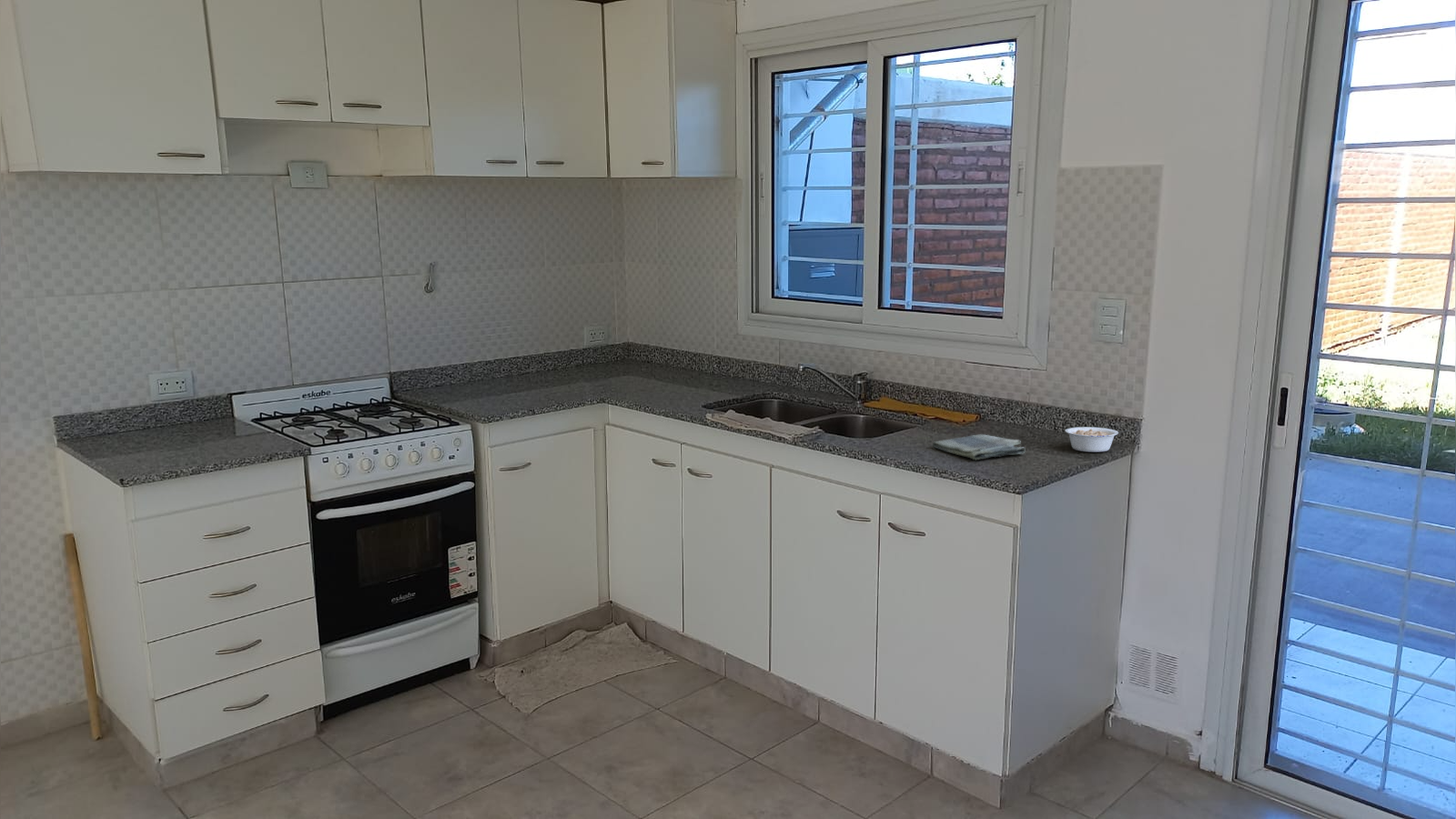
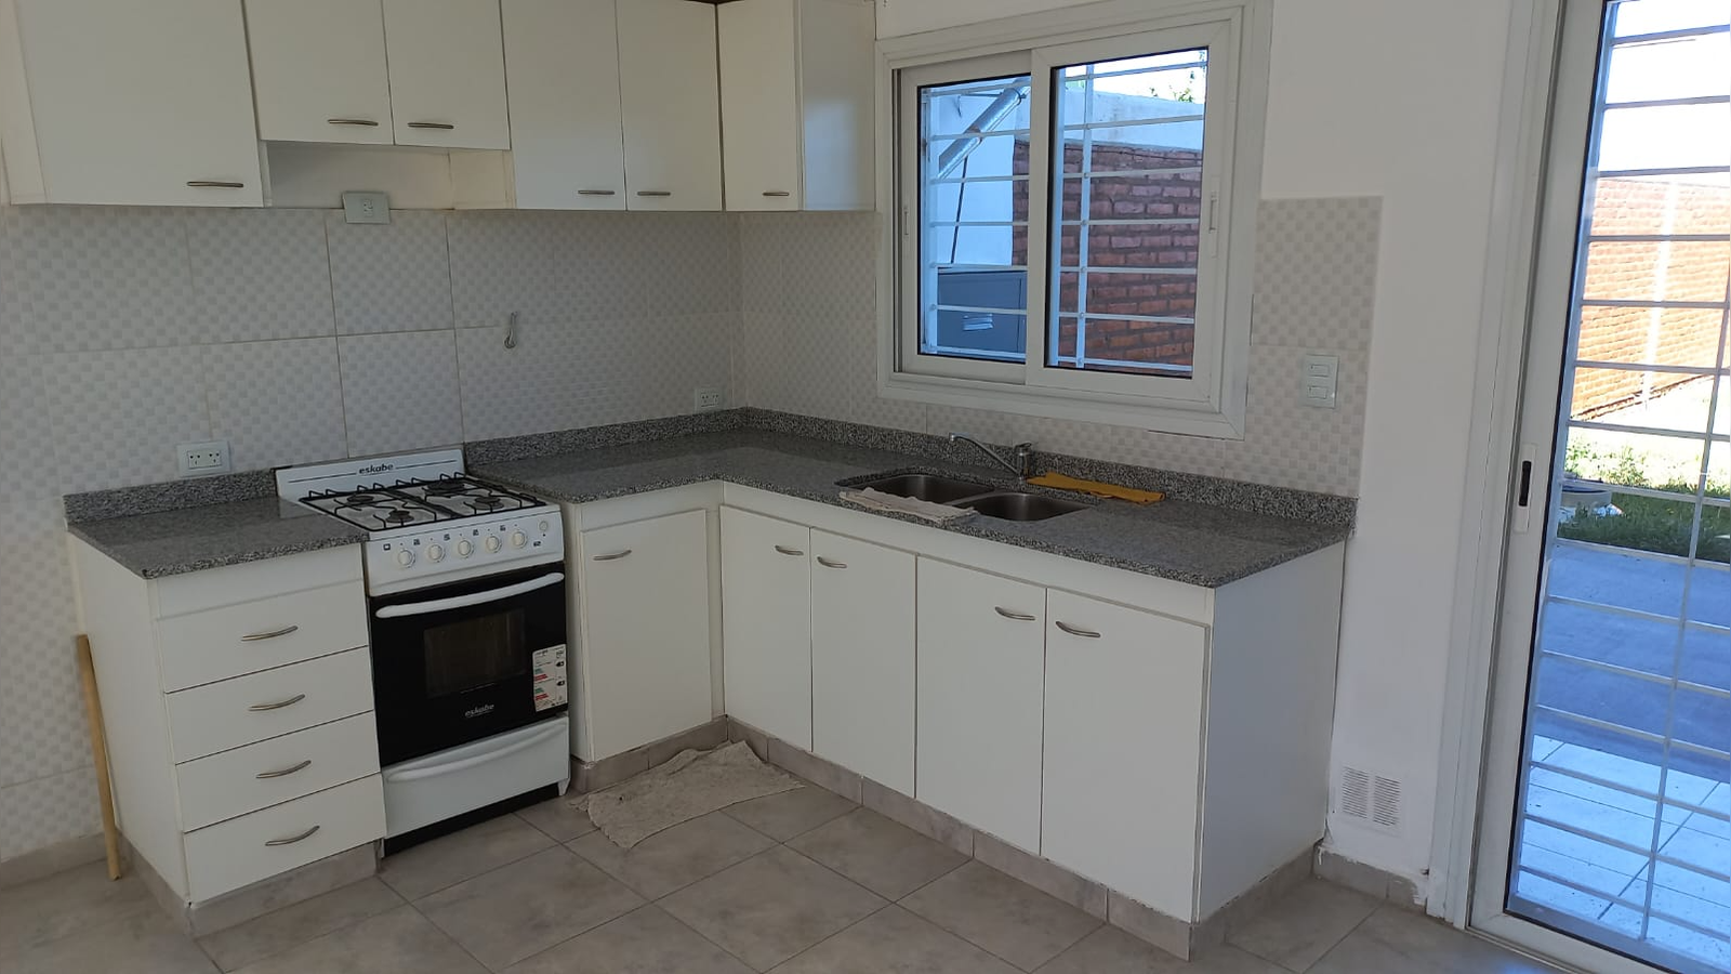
- legume (1093, 438)
- dish towel (978, 445)
